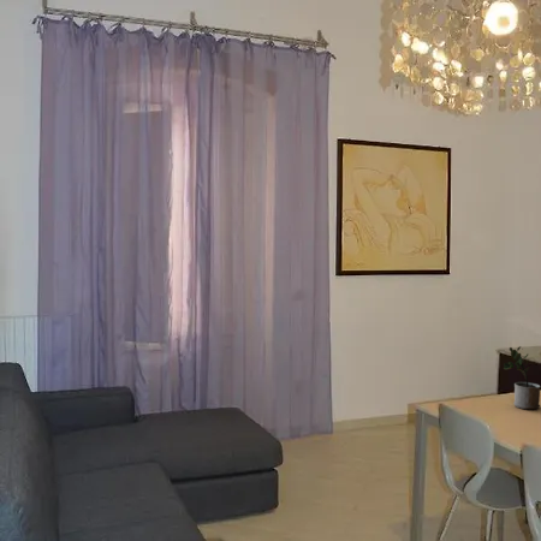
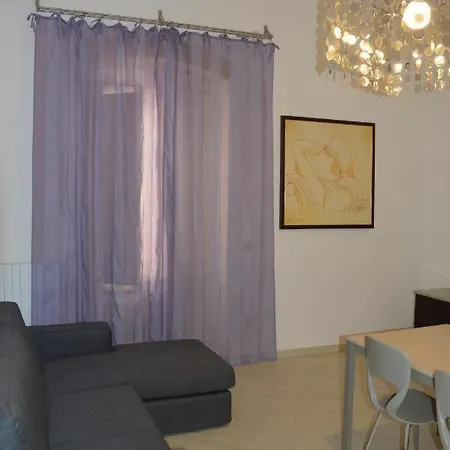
- potted plant (523, 374)
